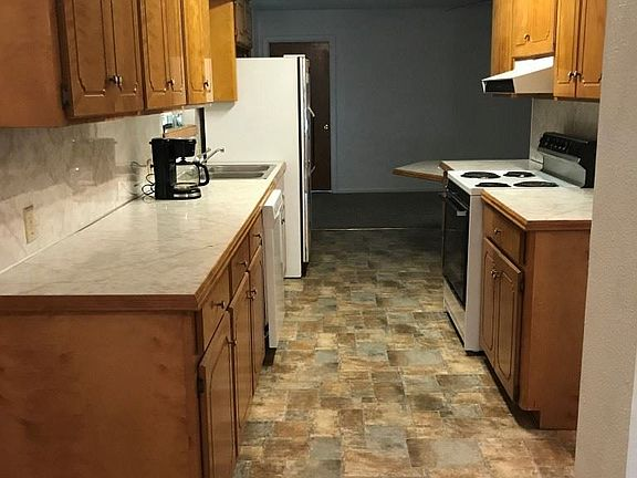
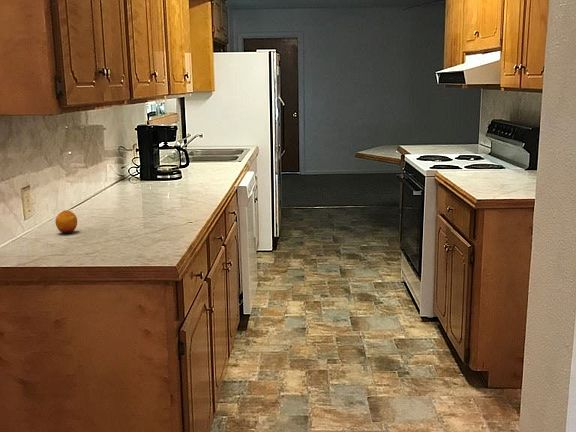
+ fruit (66, 221)
